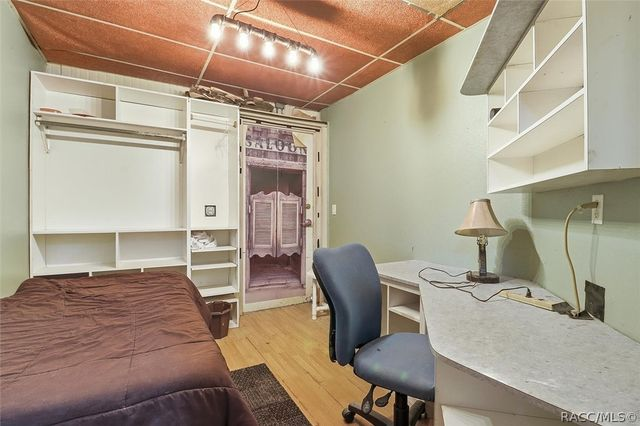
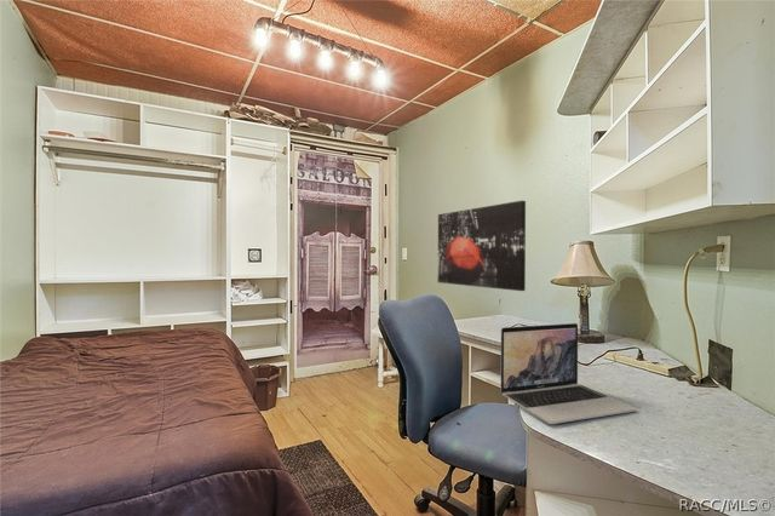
+ laptop (564, 367)
+ wall art (475, 247)
